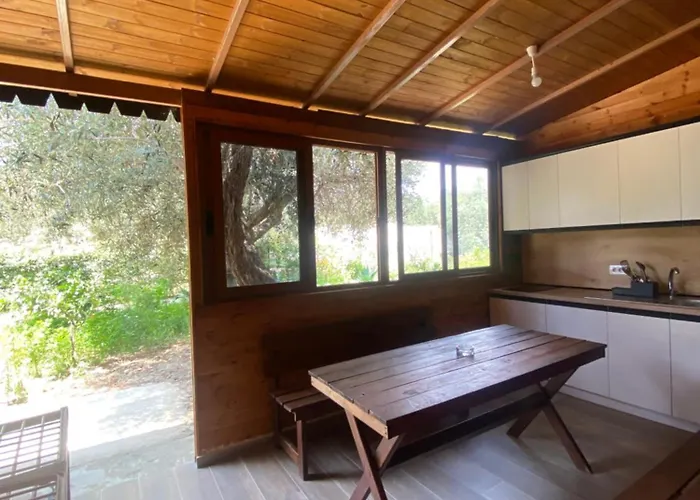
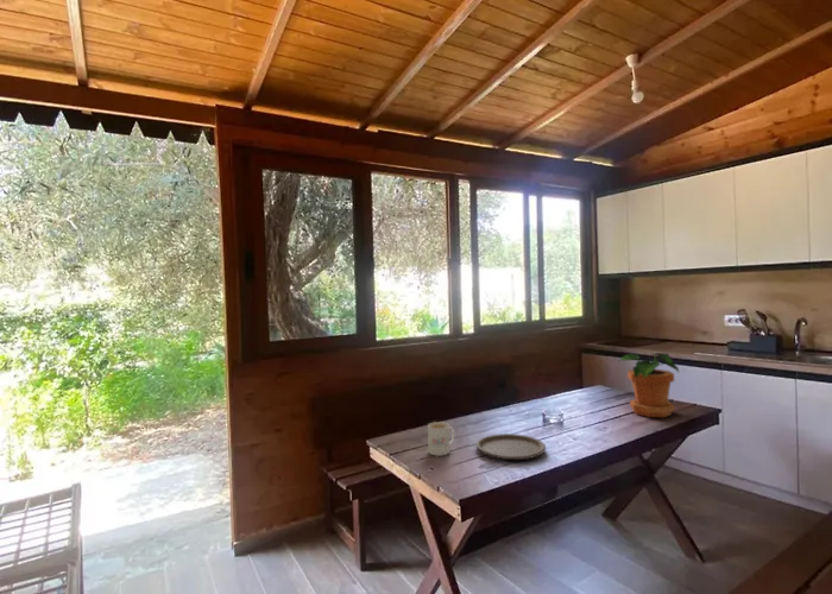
+ potted plant (645, 384)
+ mug (442, 437)
+ plate (510, 447)
